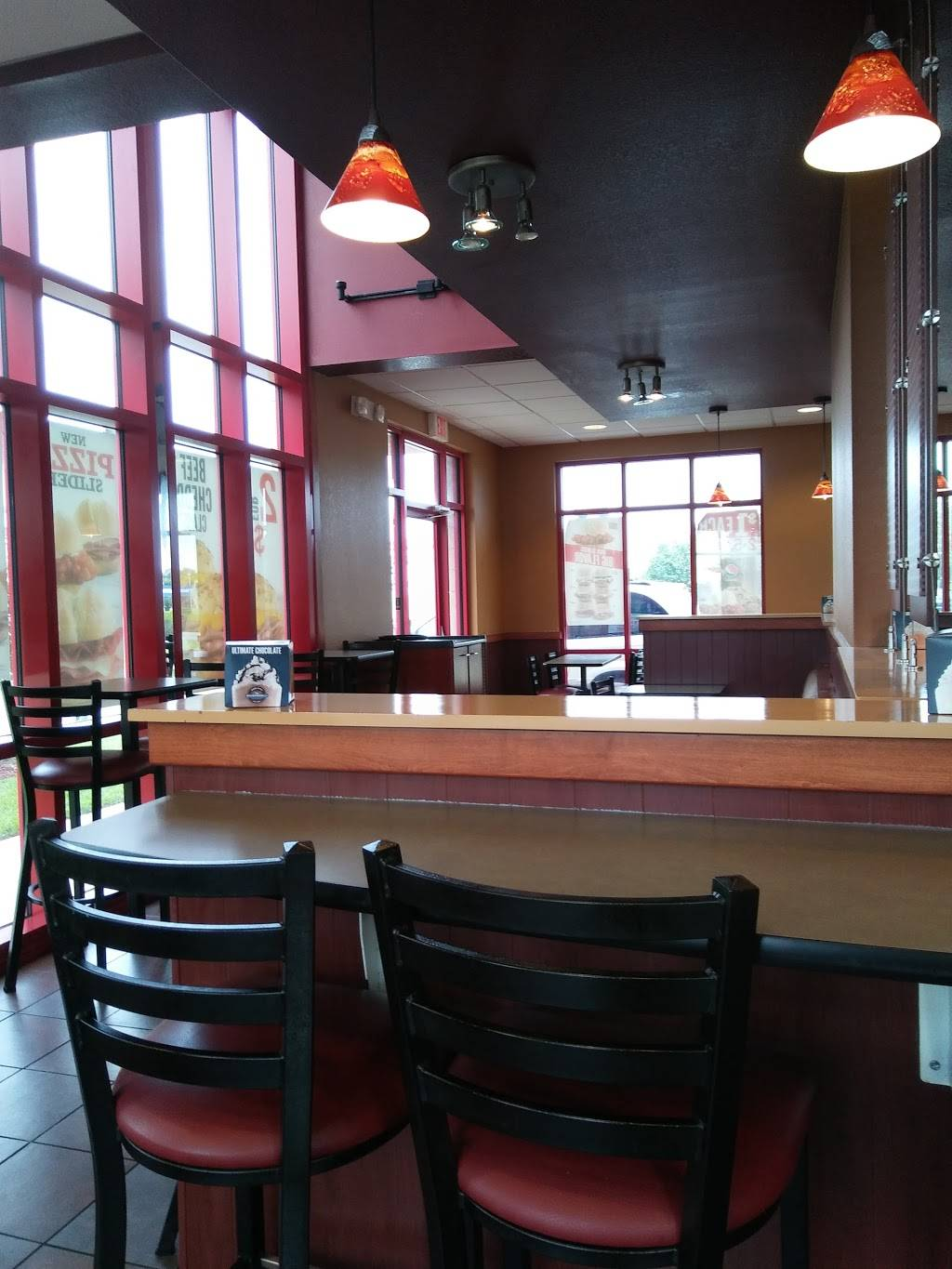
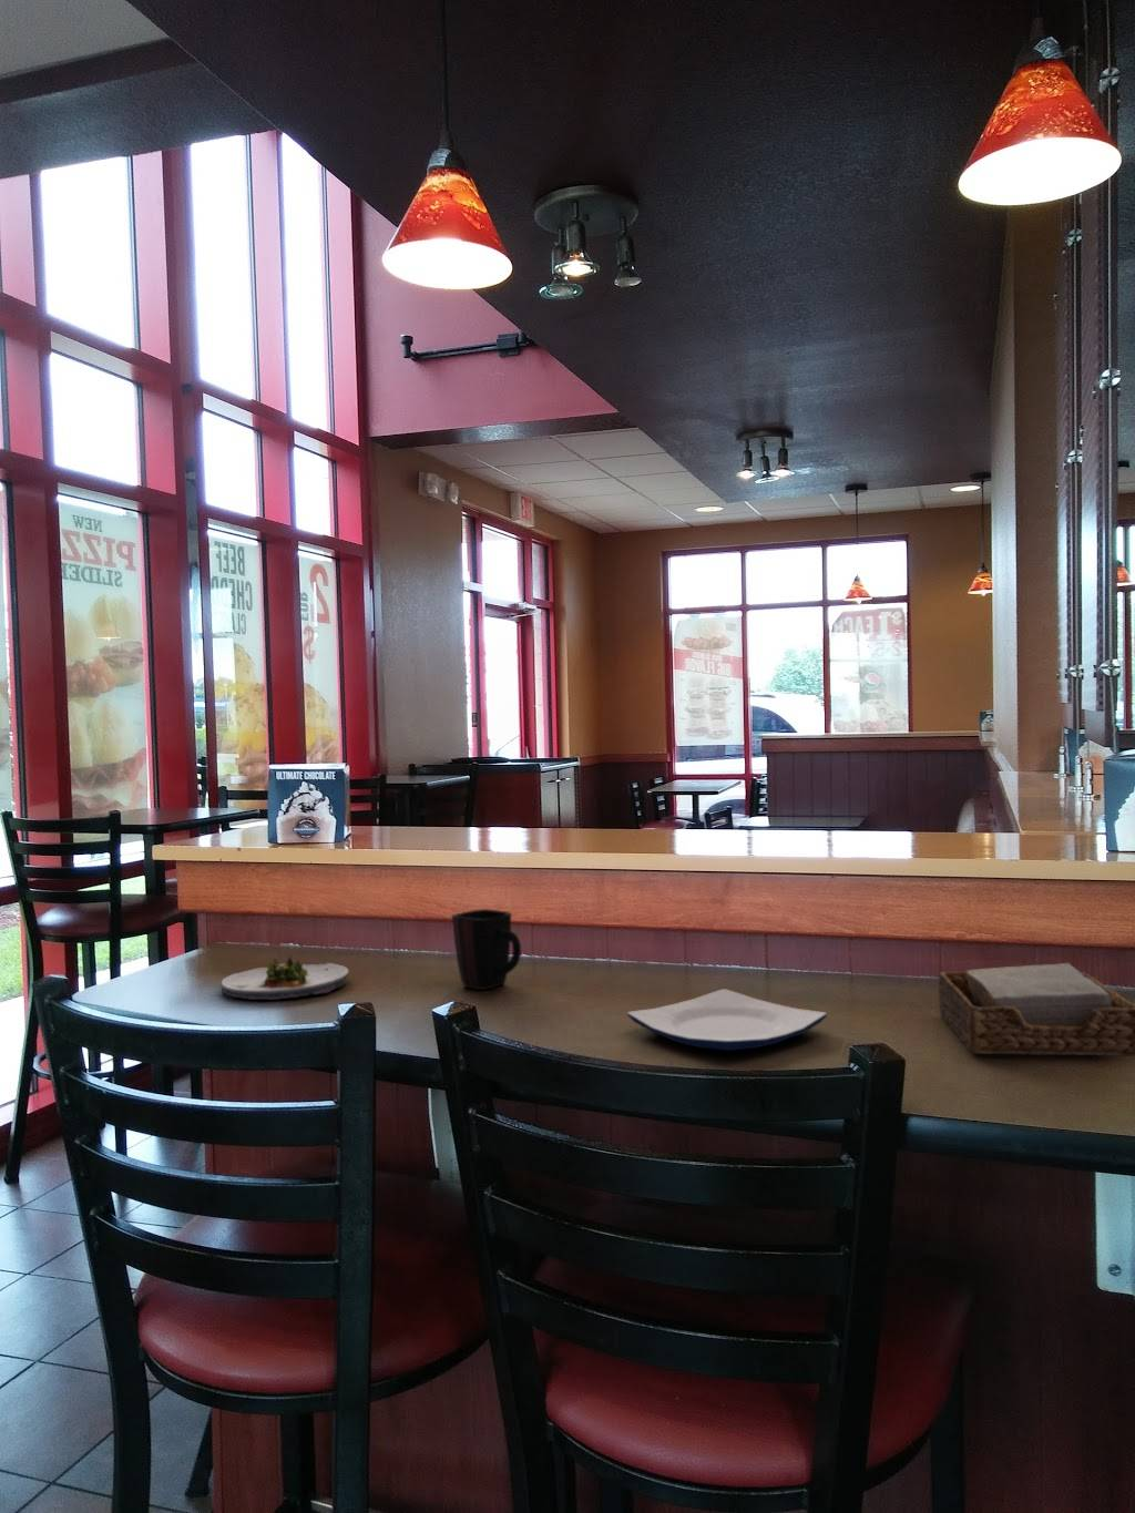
+ napkin holder (1032, 1004)
+ mug (491, 949)
+ plate (726, 1022)
+ salad plate (284, 972)
